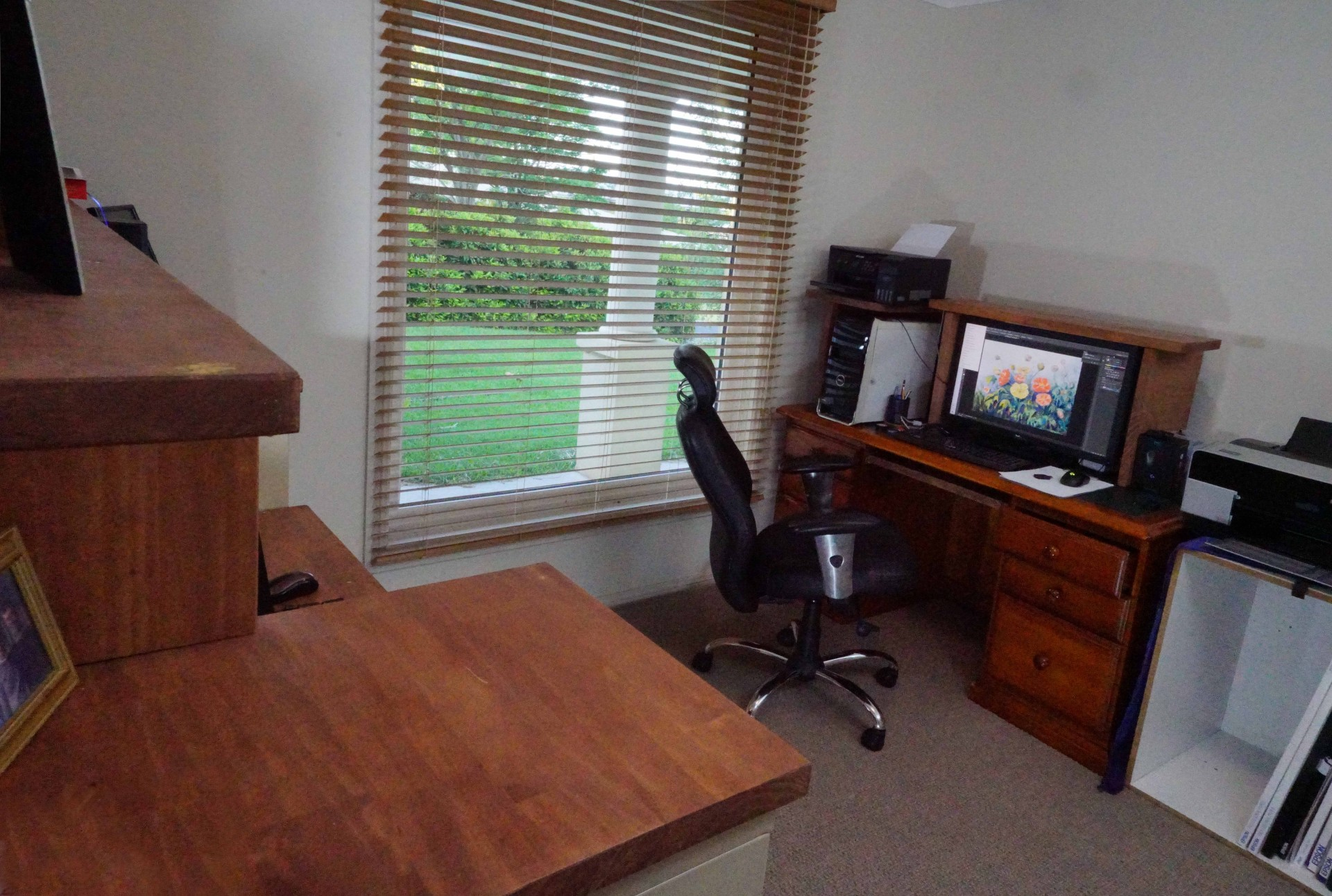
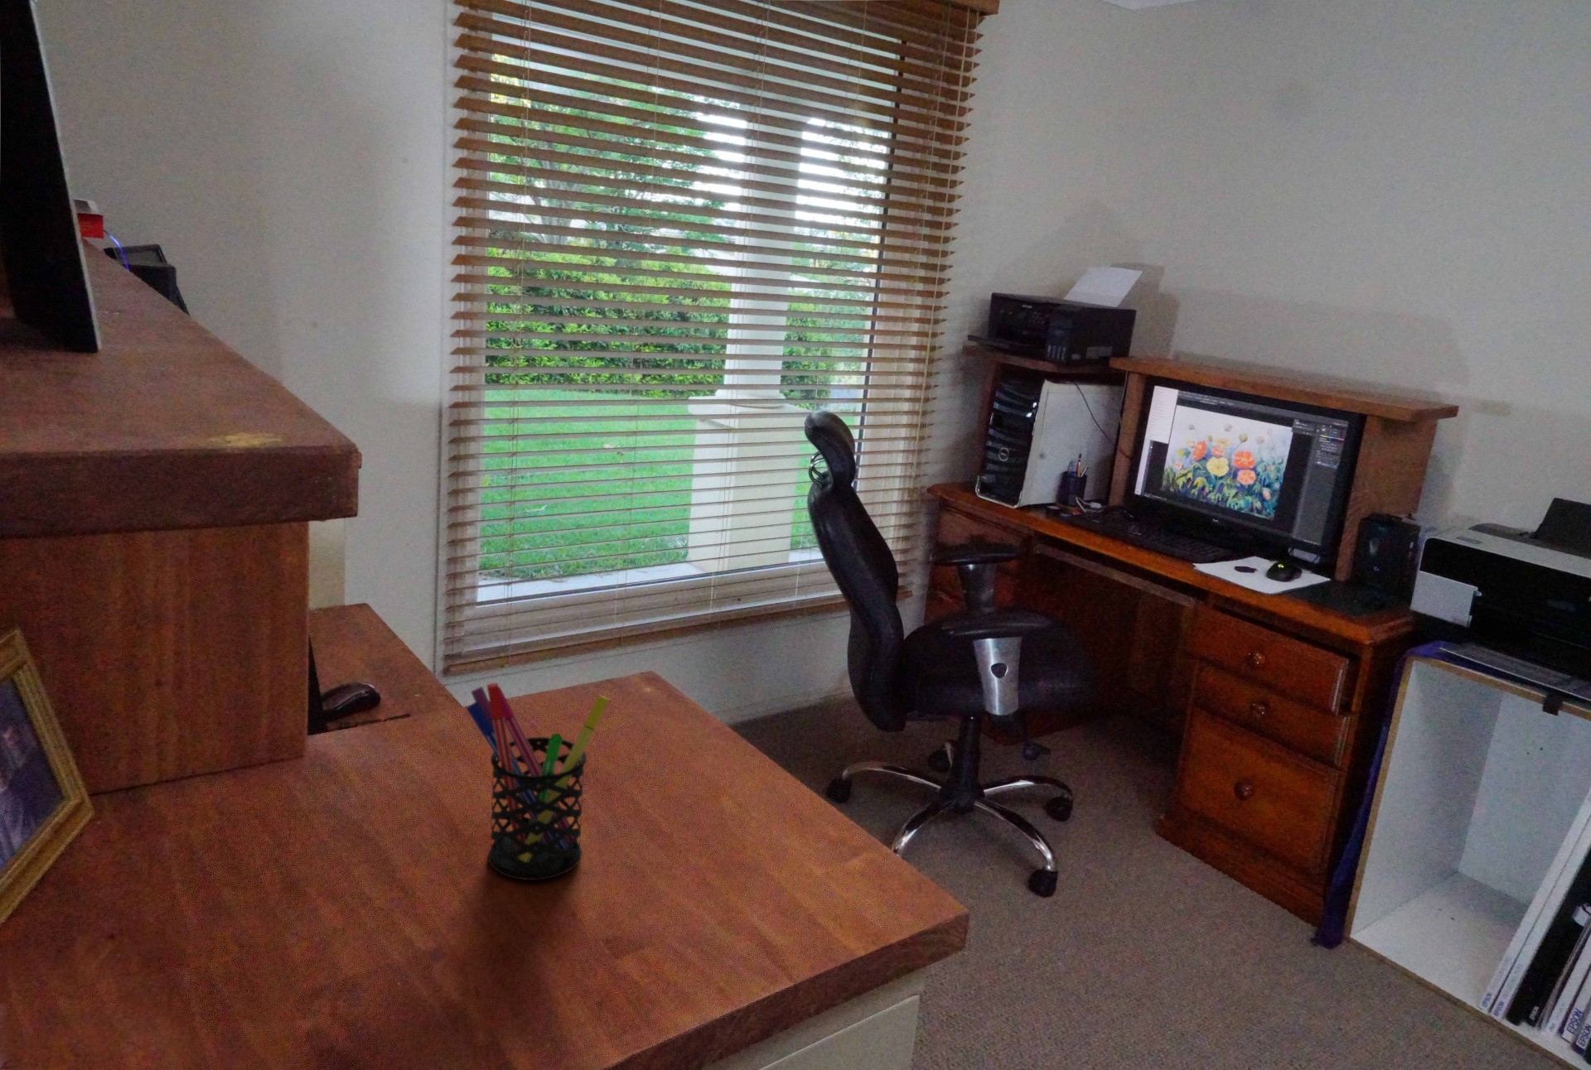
+ pen holder (535, 775)
